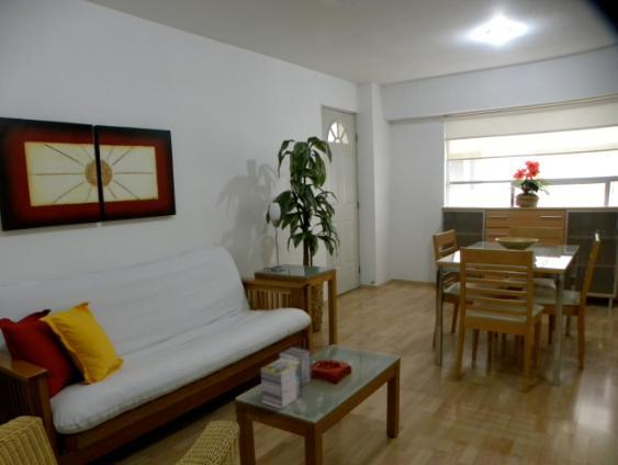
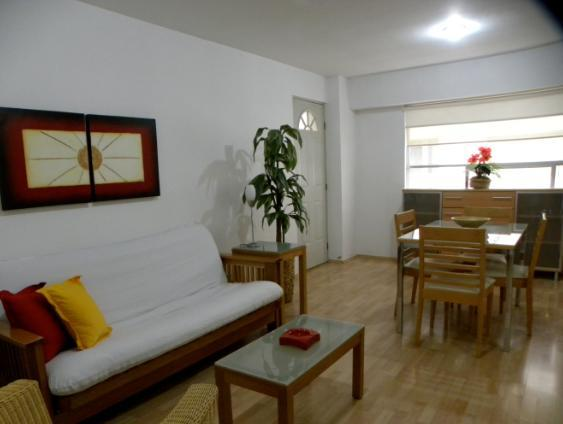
- magazine (286, 375)
